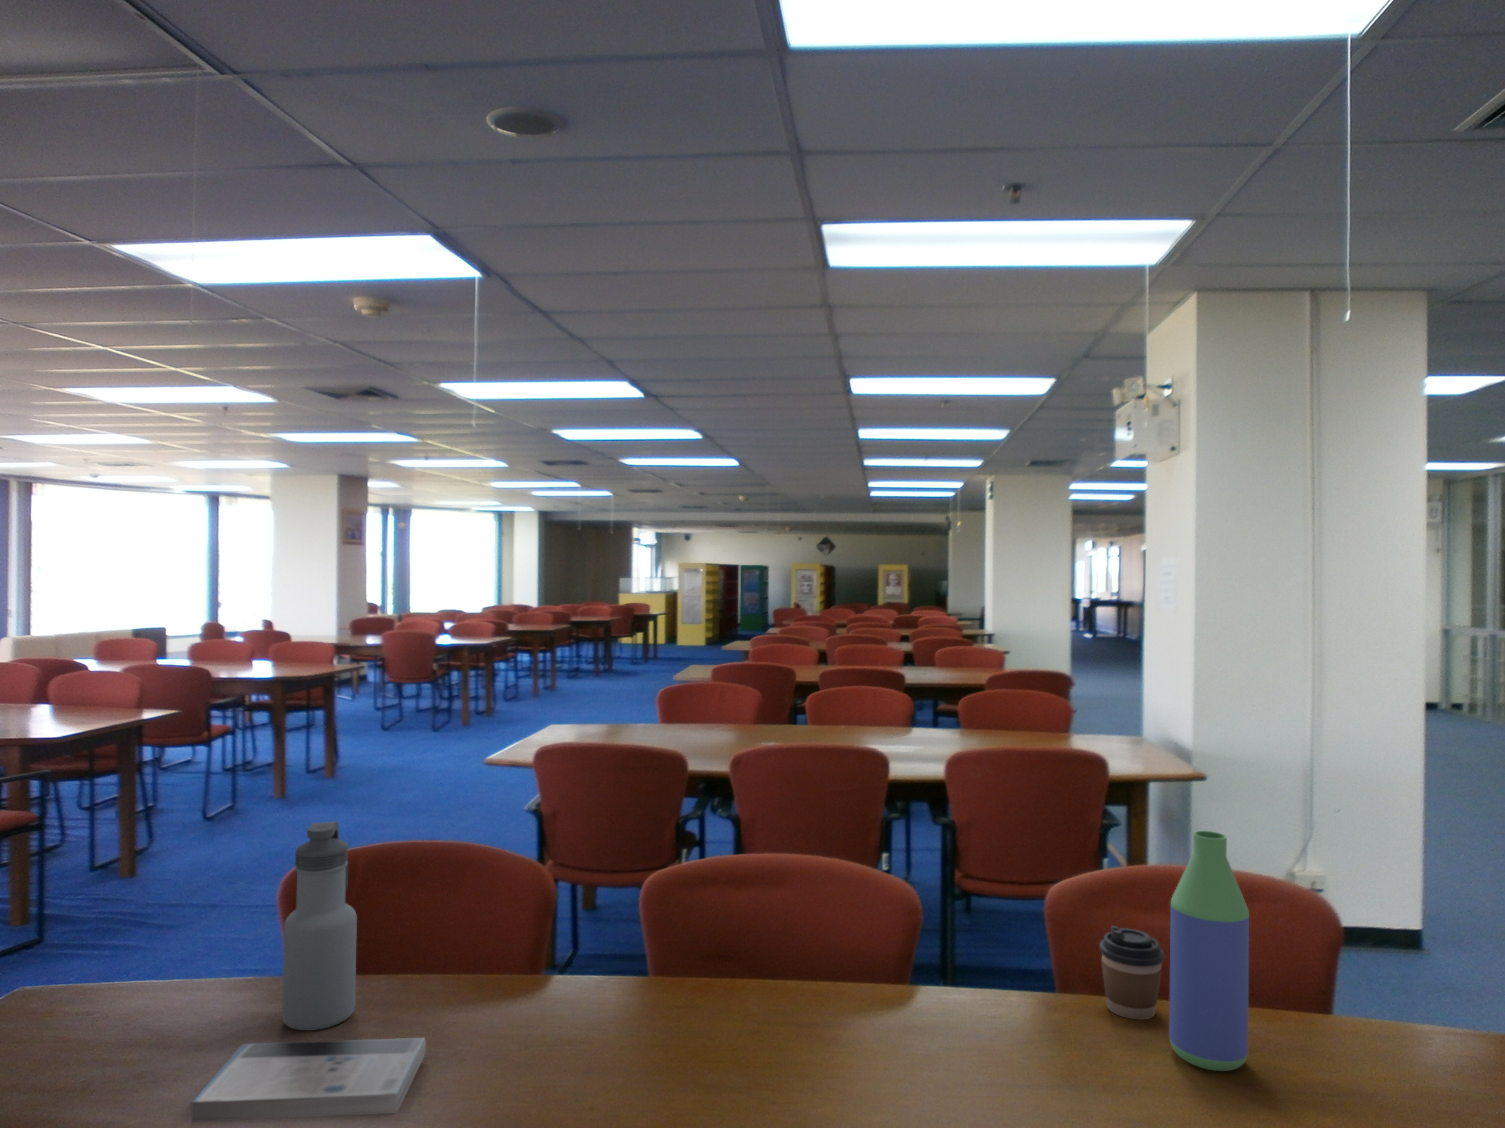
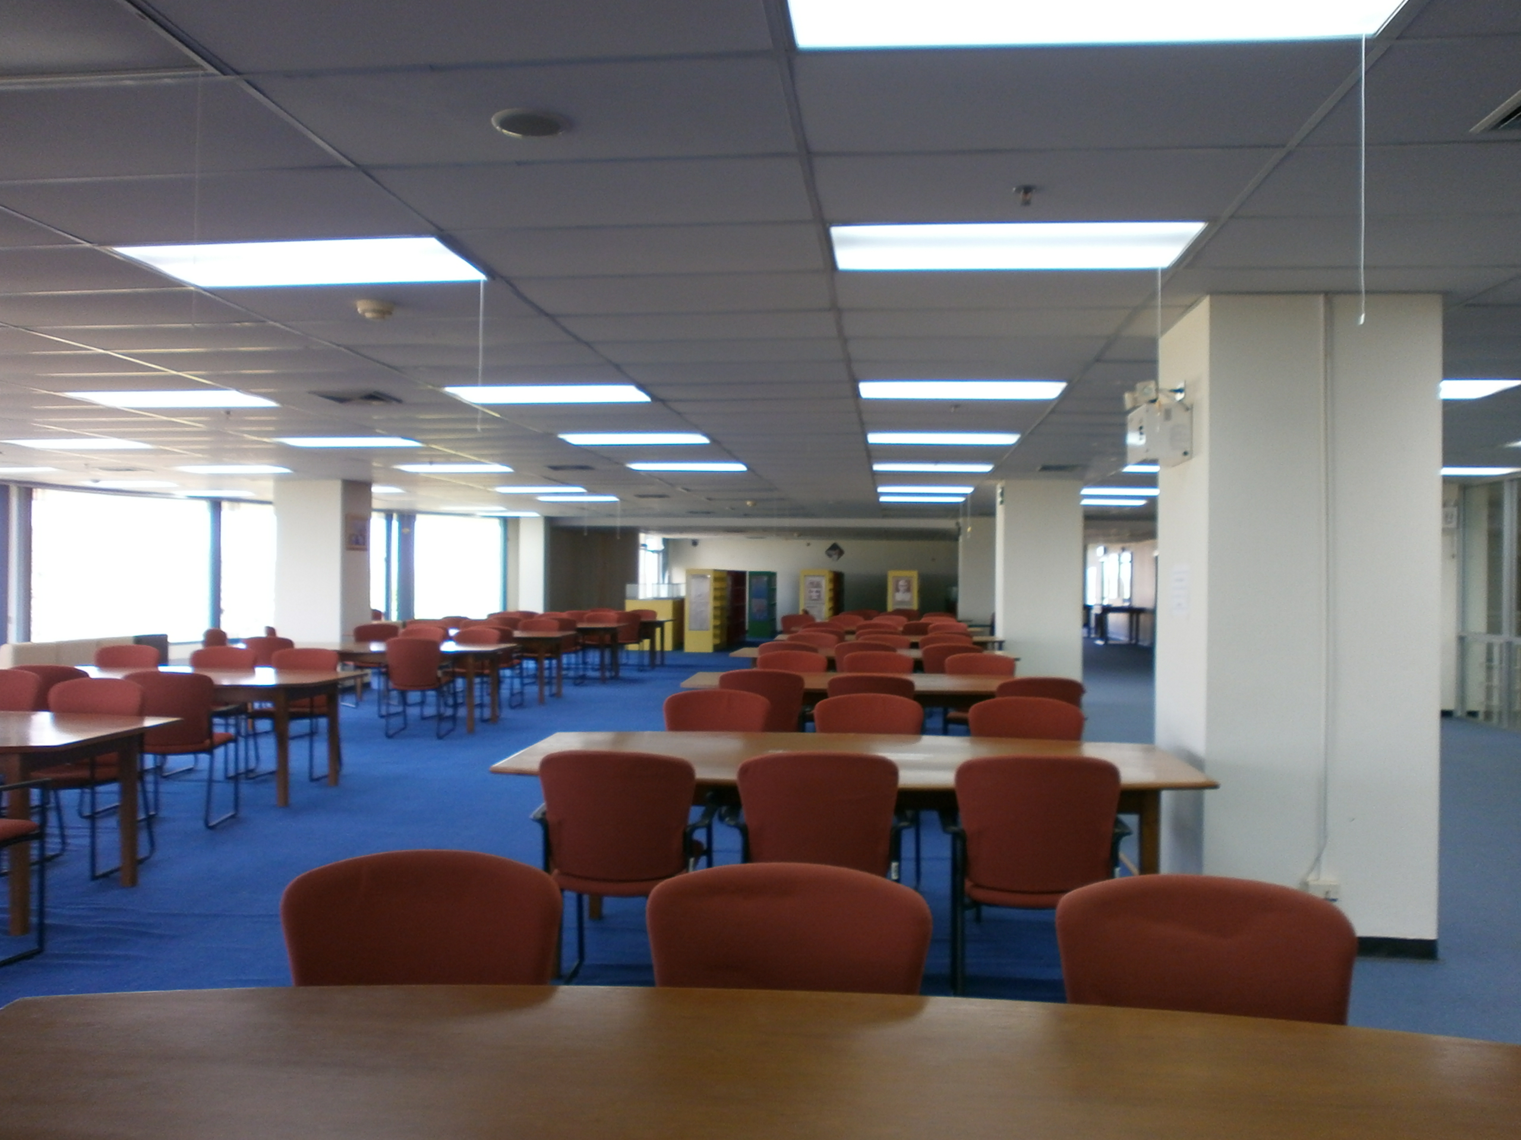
- coffee cup (1131, 969)
- book (316, 1076)
- bottle (1209, 947)
- water bottle (321, 919)
